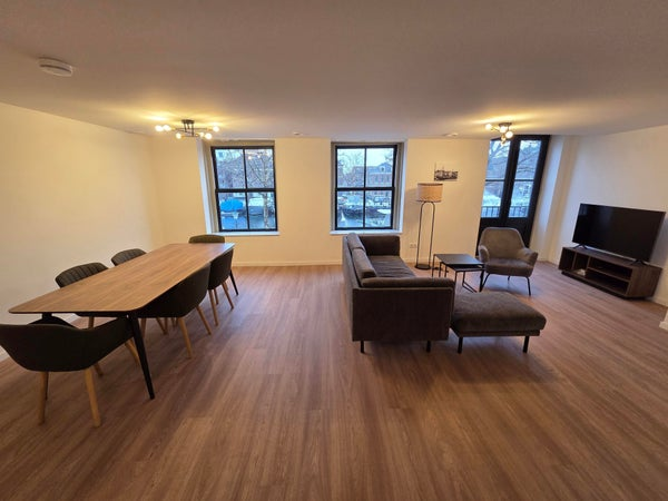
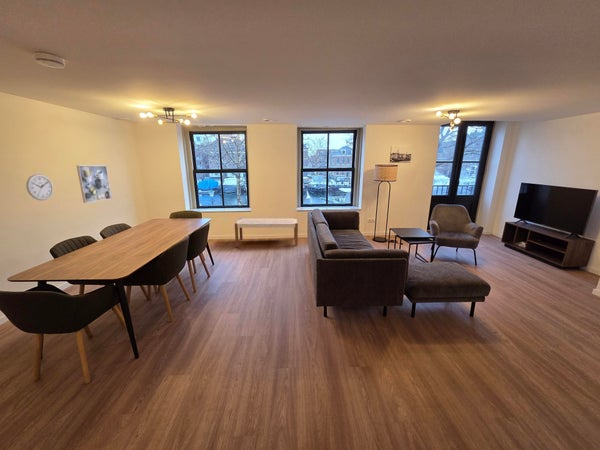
+ bench (267, 226)
+ wall clock (41, 187)
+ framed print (95, 183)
